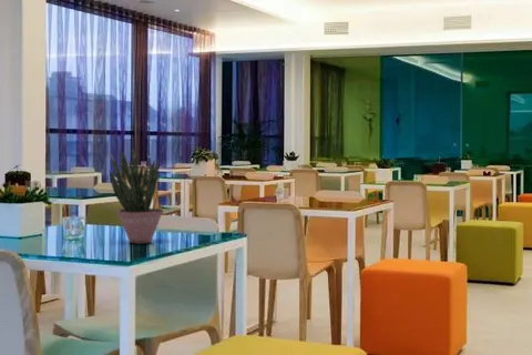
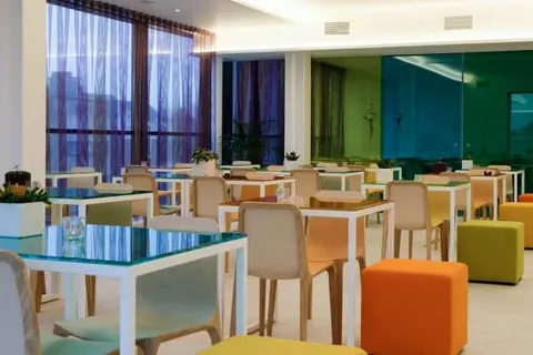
- potted plant (135, 194)
